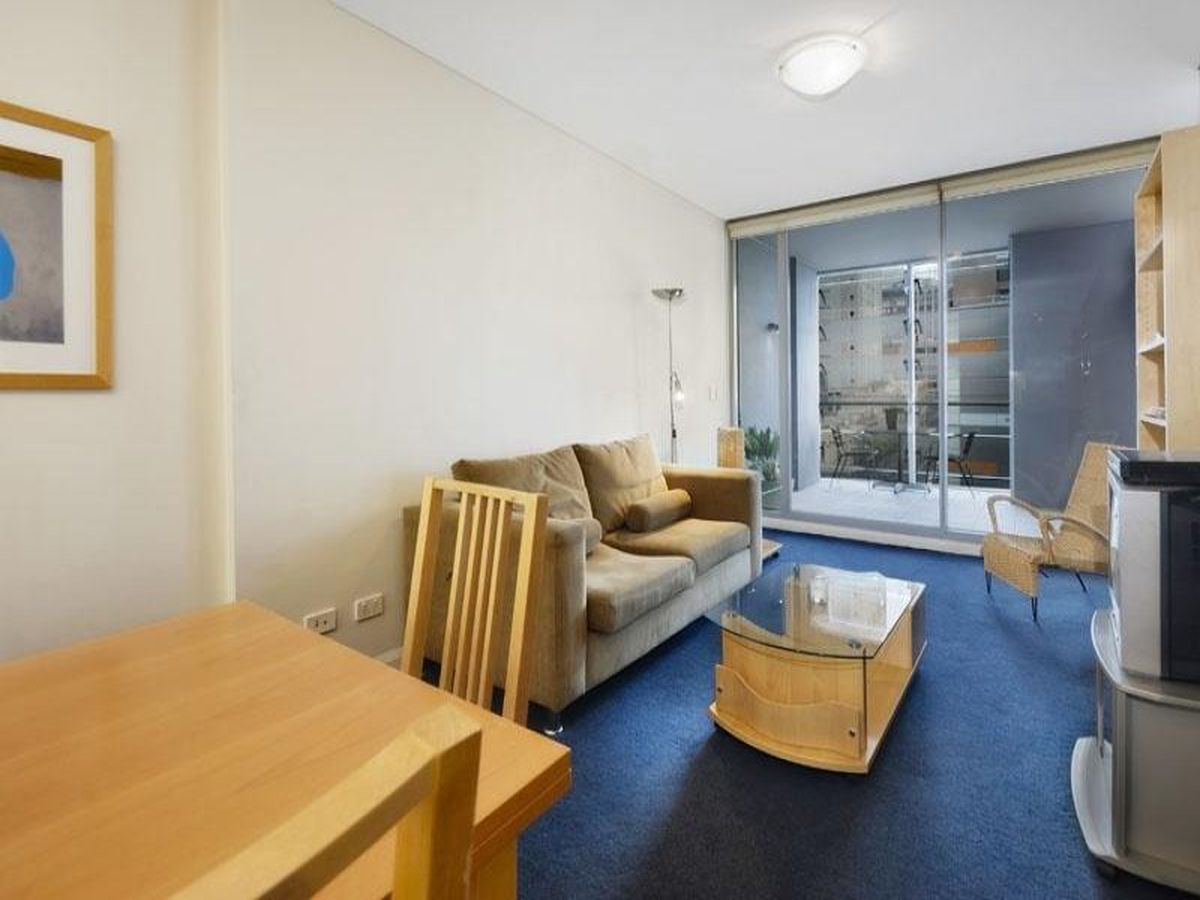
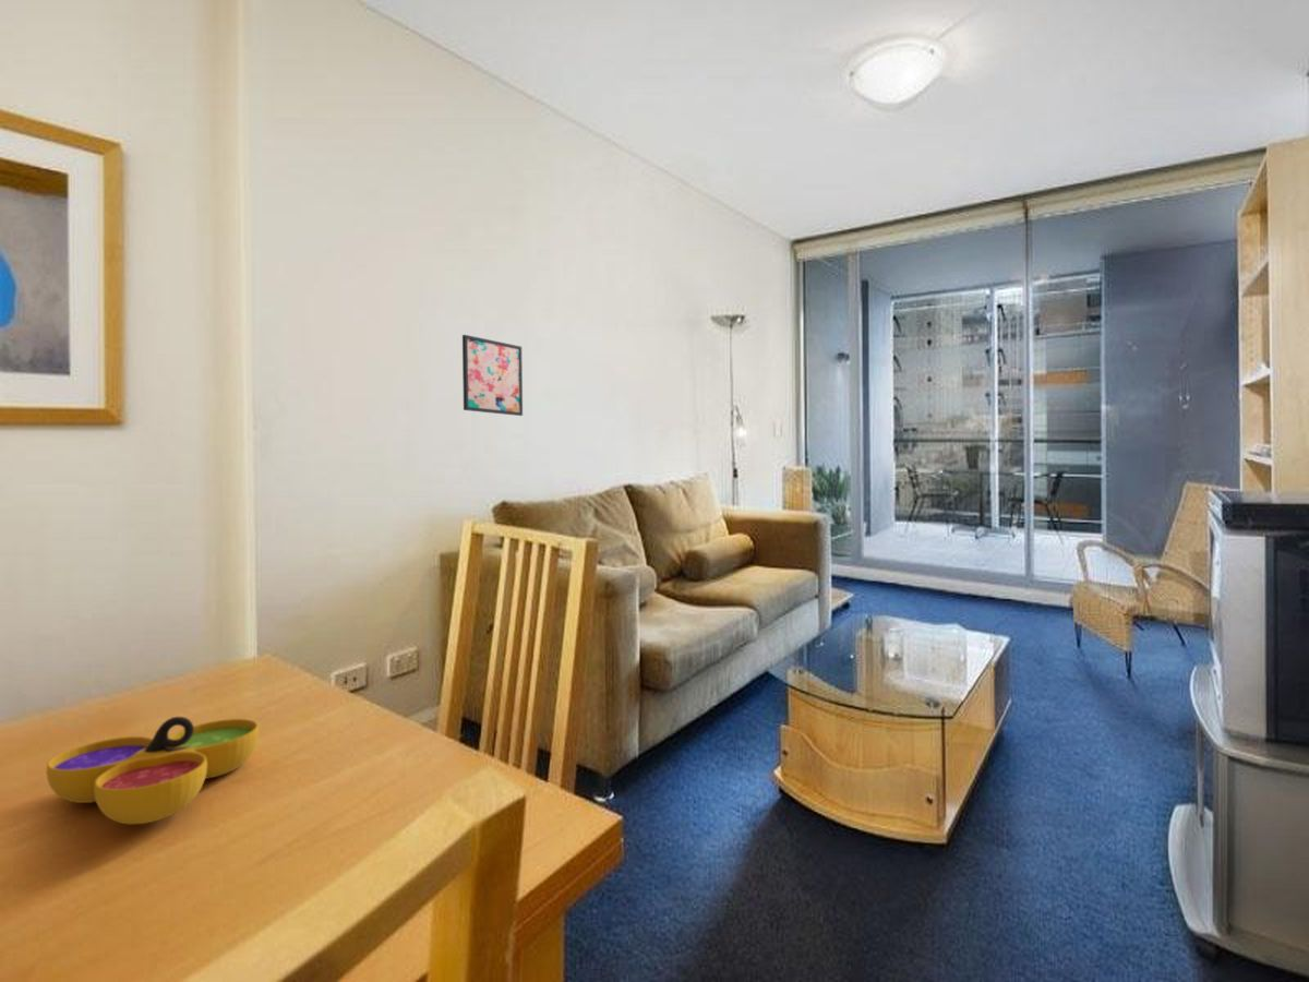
+ wall art (493, 376)
+ decorative bowl (156, 762)
